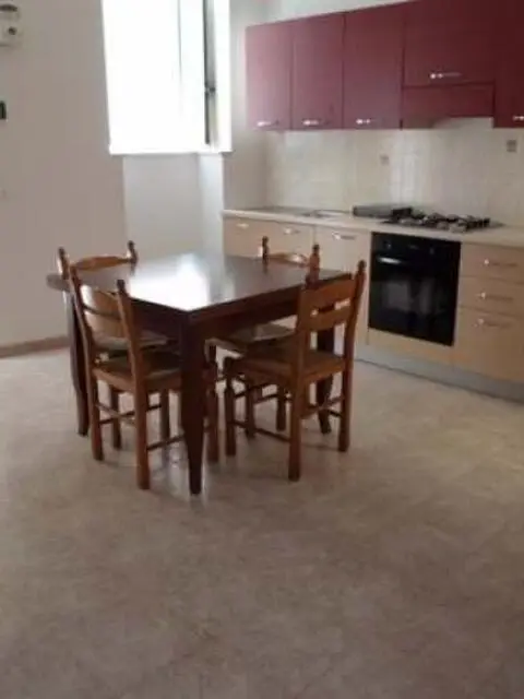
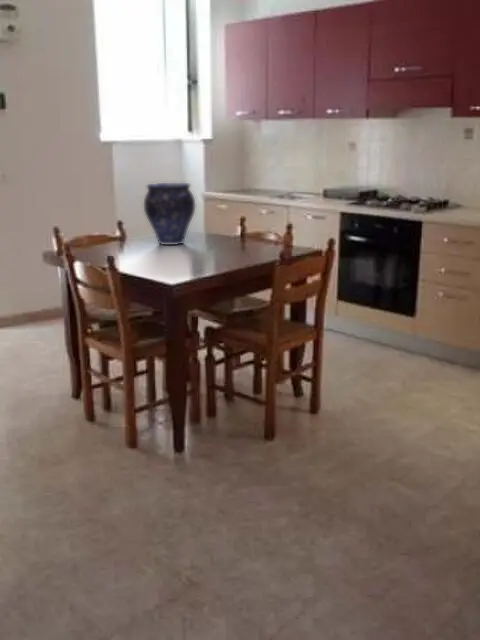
+ vase (169, 213)
